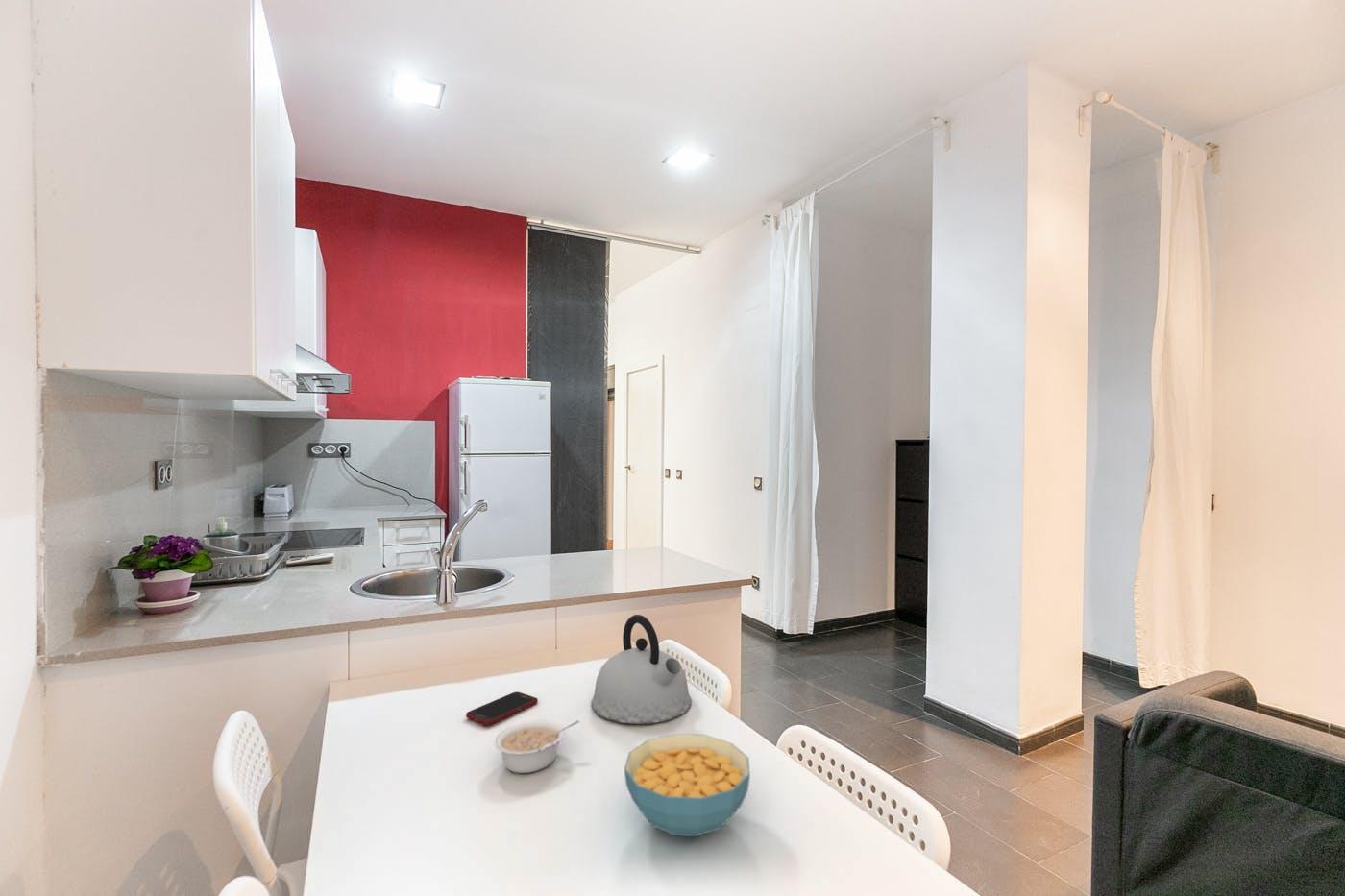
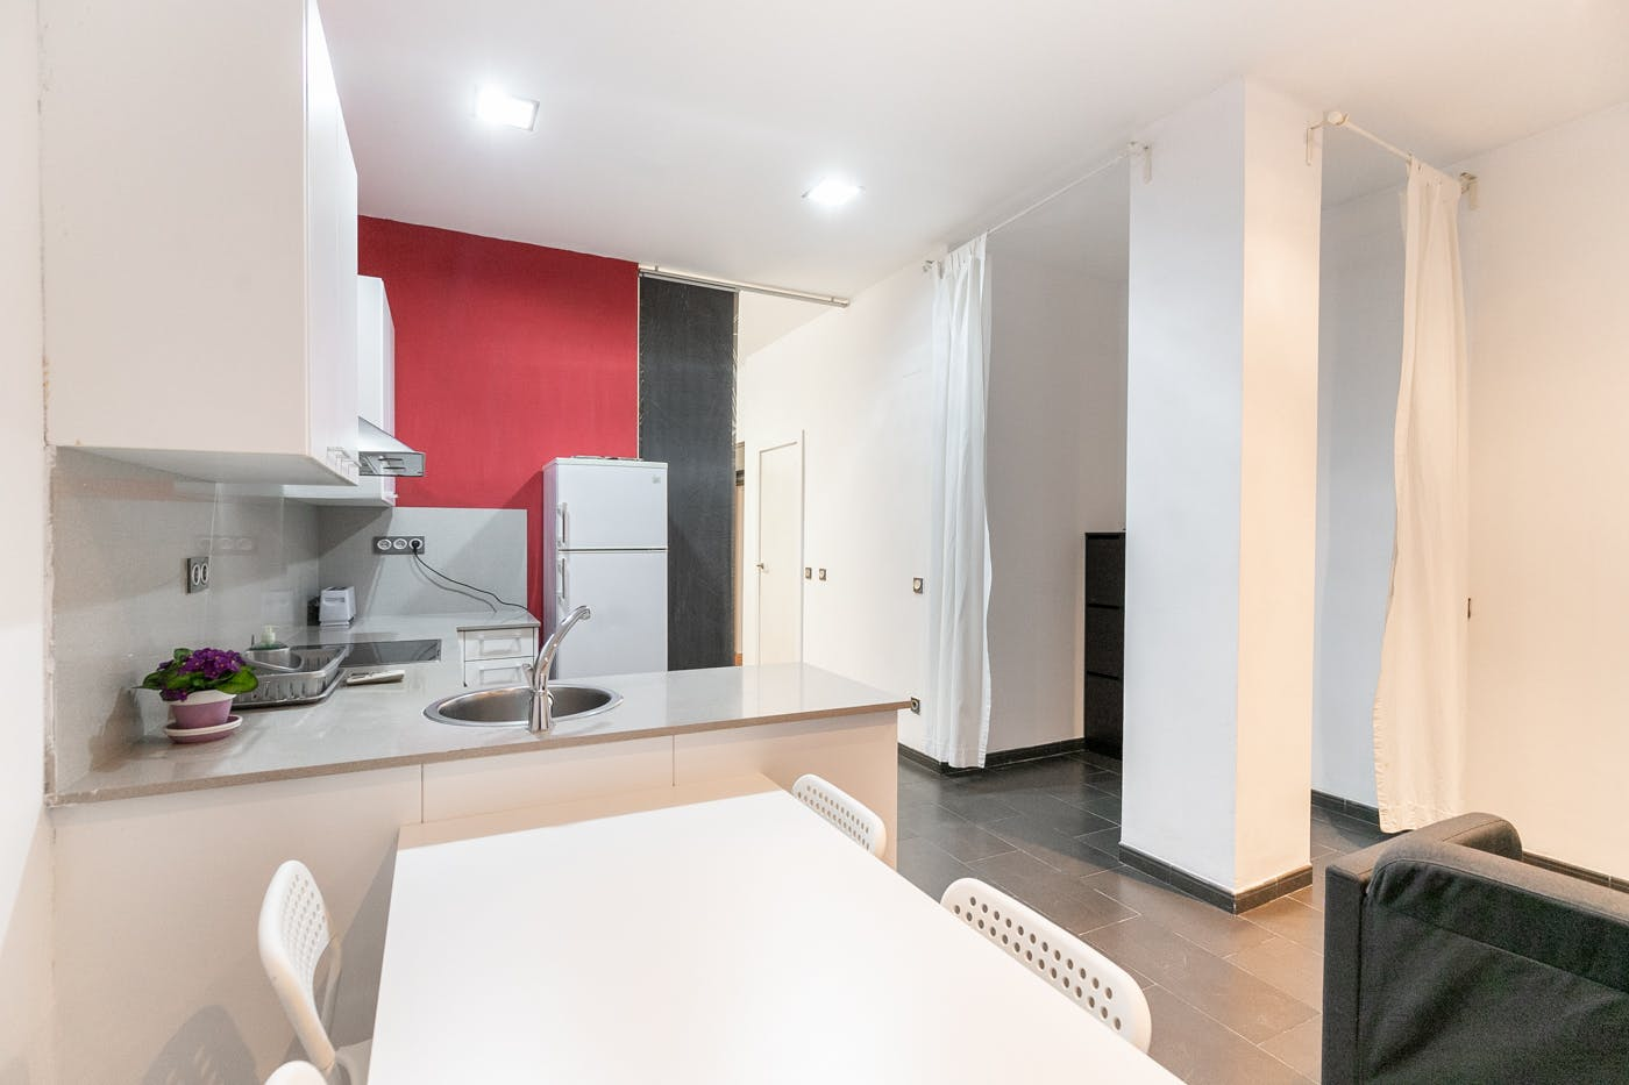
- kettle (644, 660)
- cereal bowl (687, 793)
- cell phone (502, 708)
- legume (532, 744)
